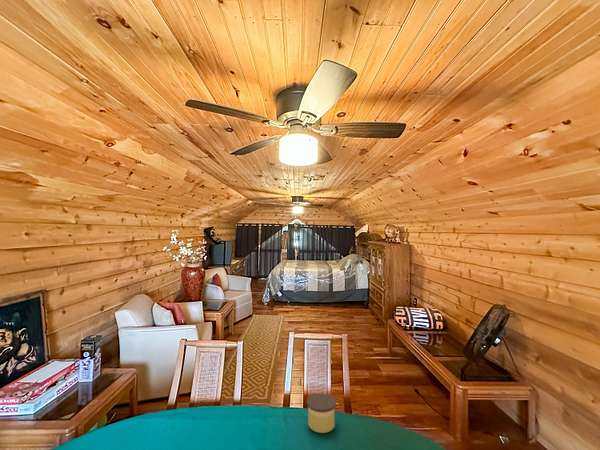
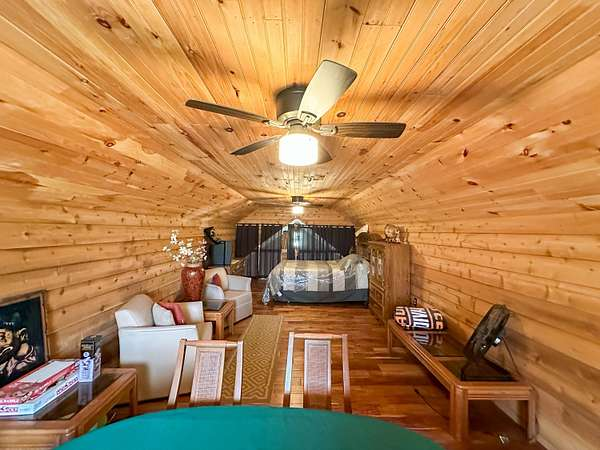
- candle (321, 413)
